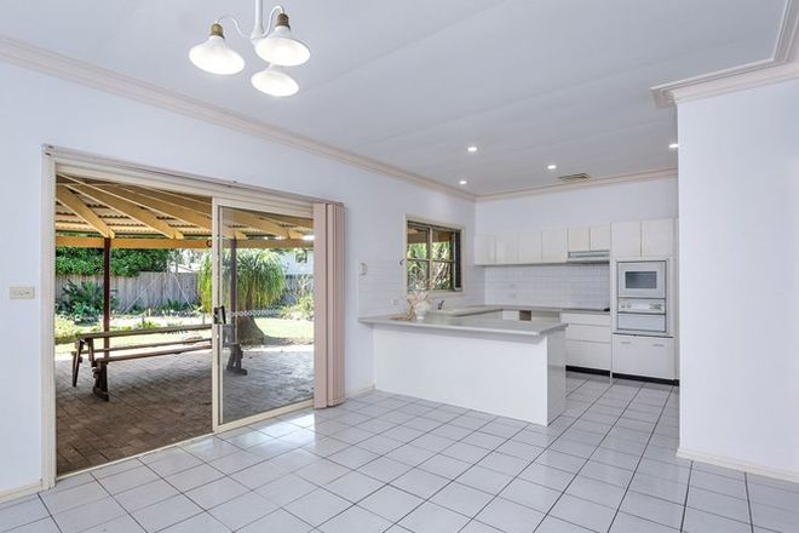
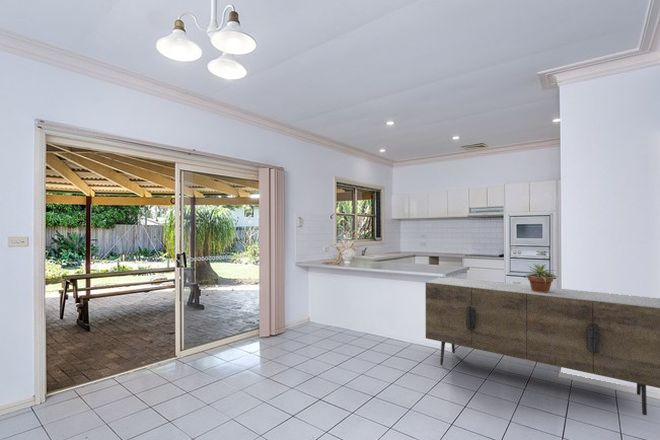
+ potted plant (539, 276)
+ sideboard (530, 334)
